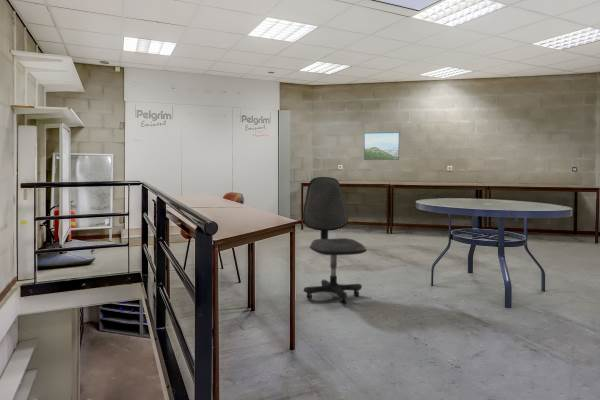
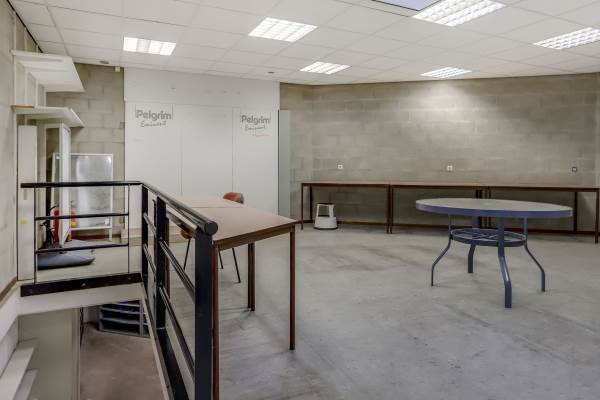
- office chair (334, 239)
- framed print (381, 146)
